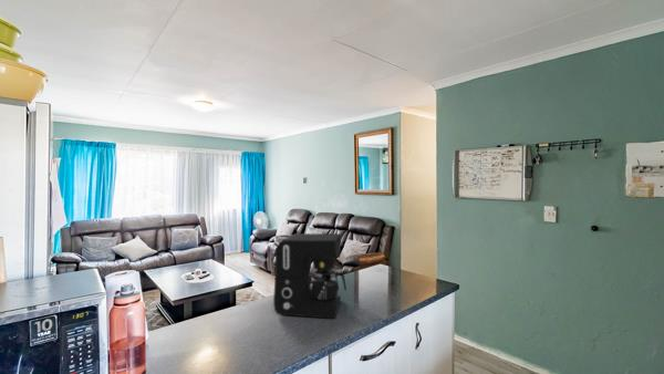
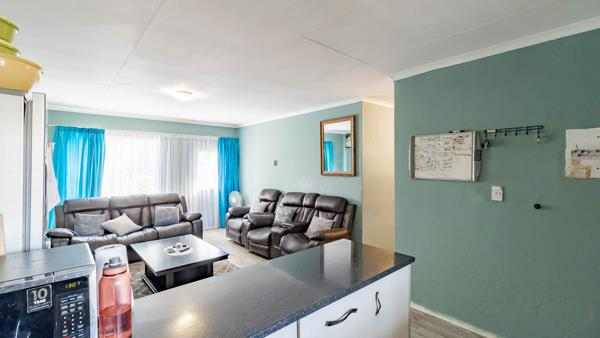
- coffee maker (314, 272)
